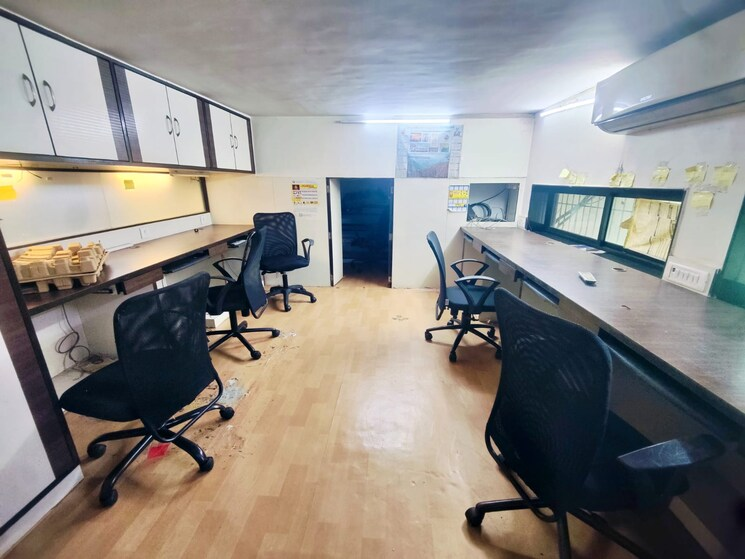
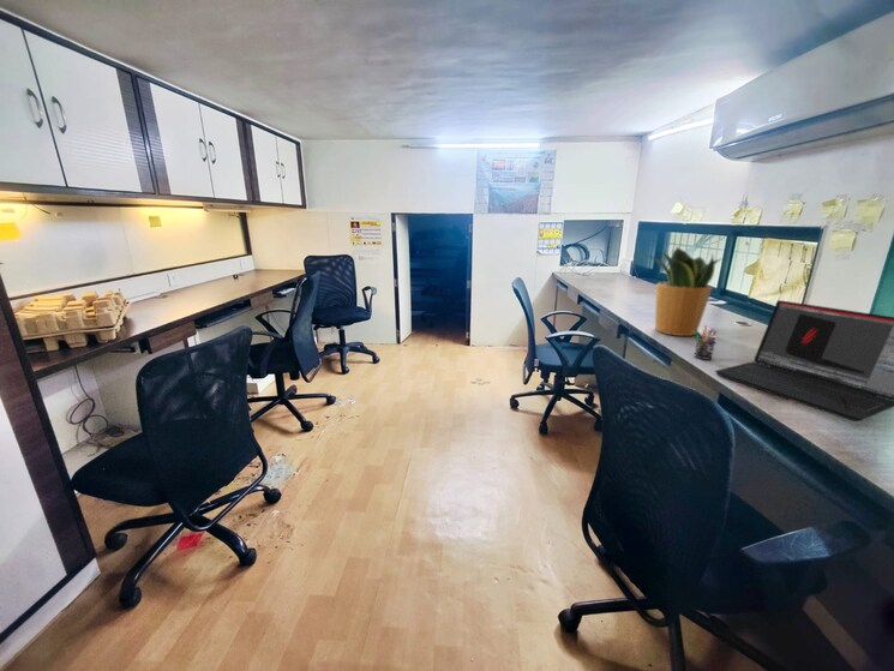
+ potted plant (677, 290)
+ pen holder (703, 341)
+ laptop (812, 352)
